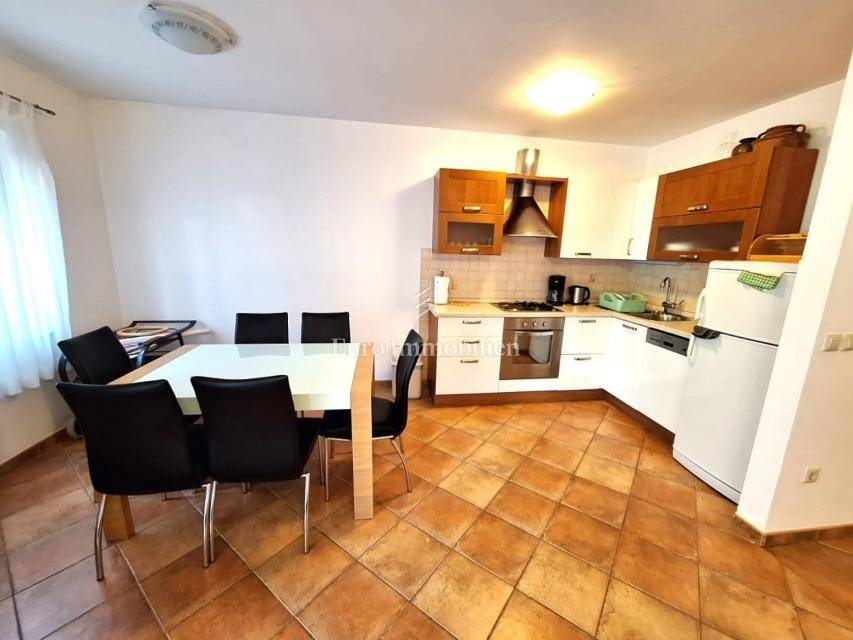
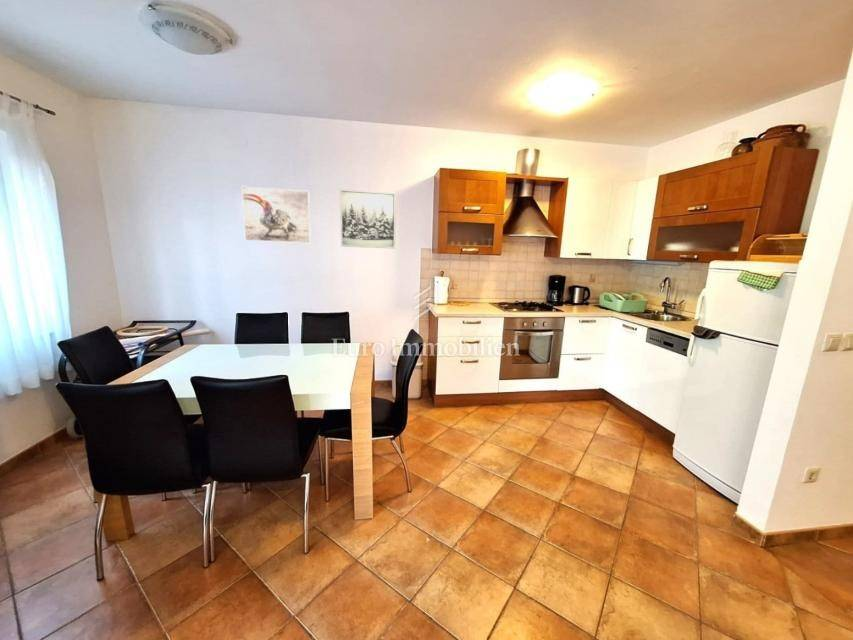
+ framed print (277, 215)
+ wall art (368, 219)
